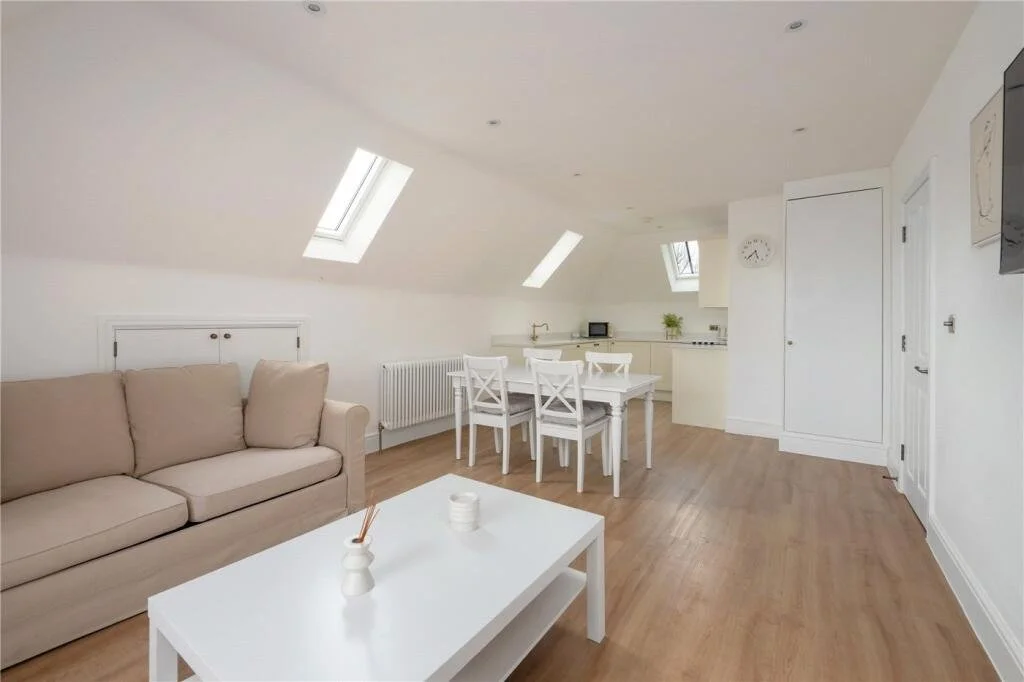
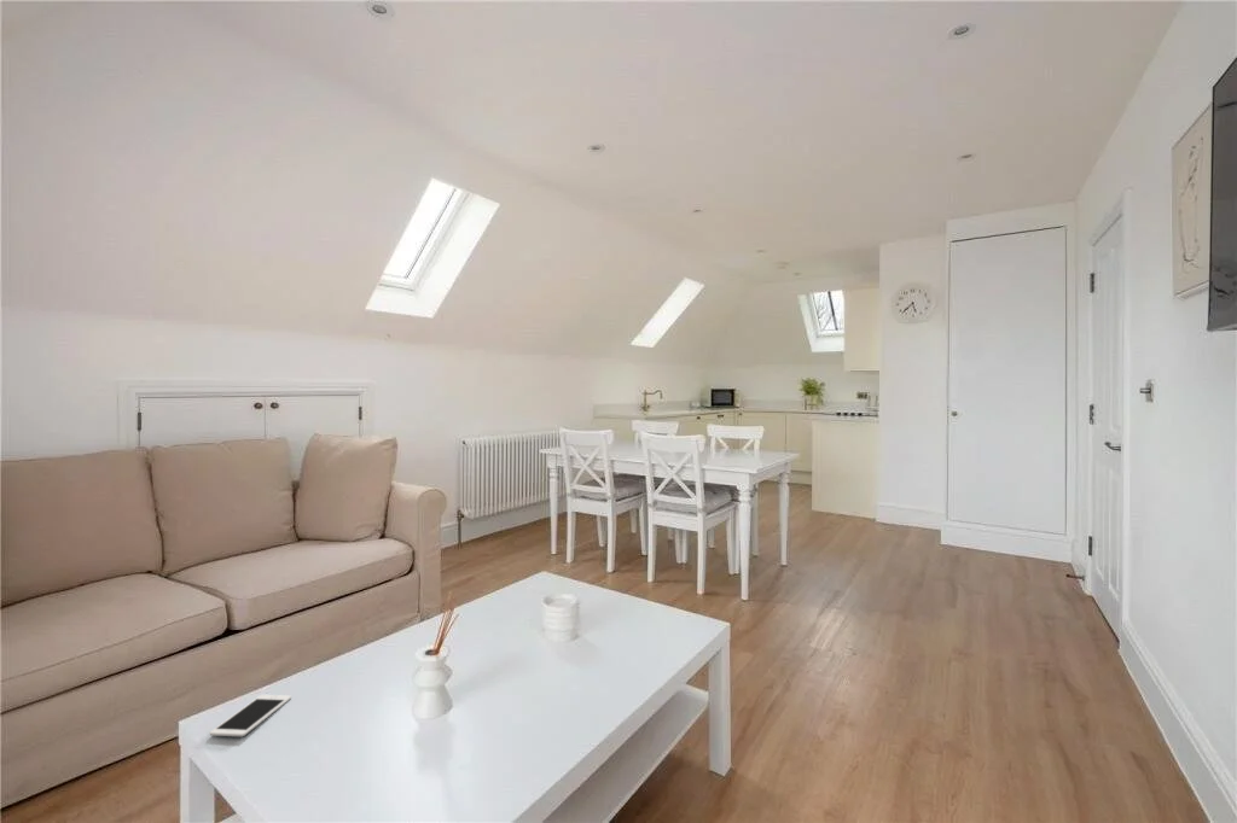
+ cell phone (252, 713)
